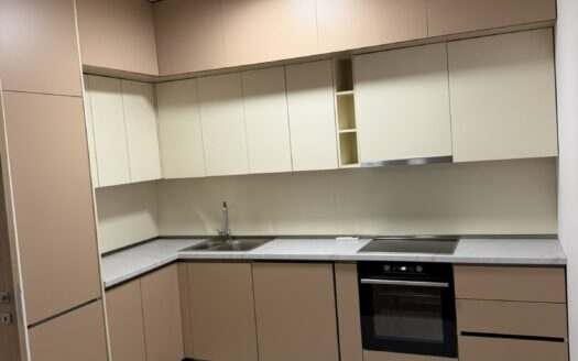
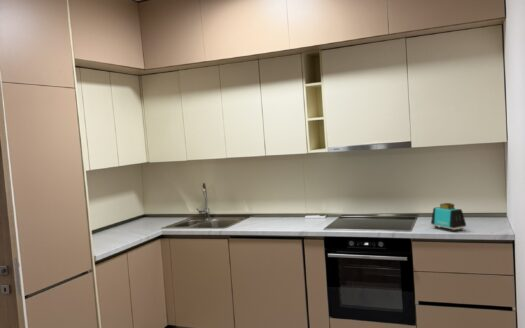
+ toaster (447, 216)
